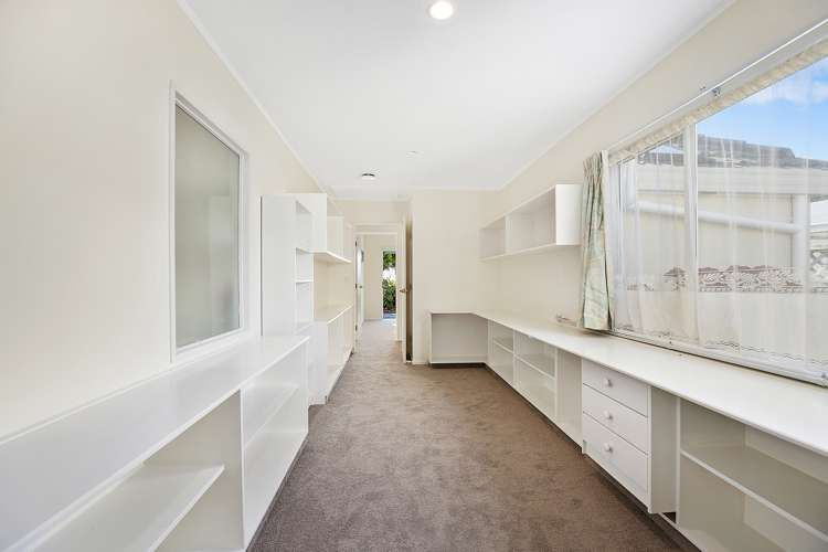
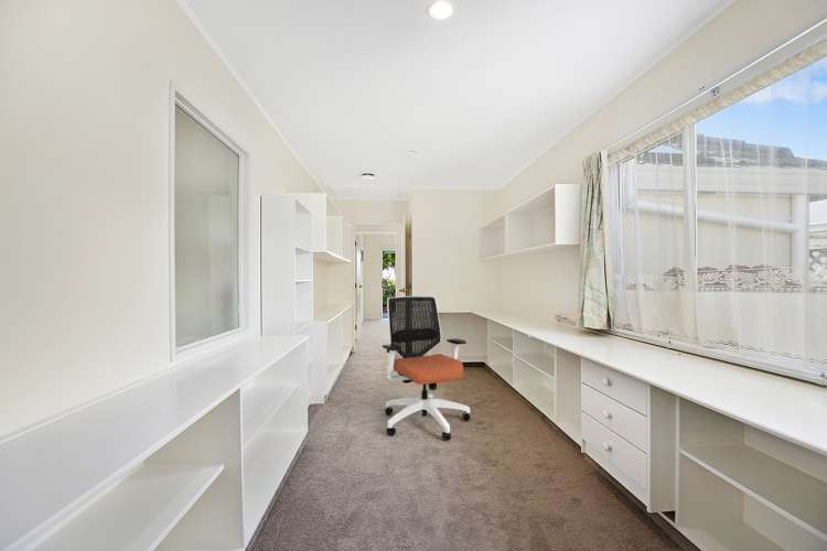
+ office chair (426, 360)
